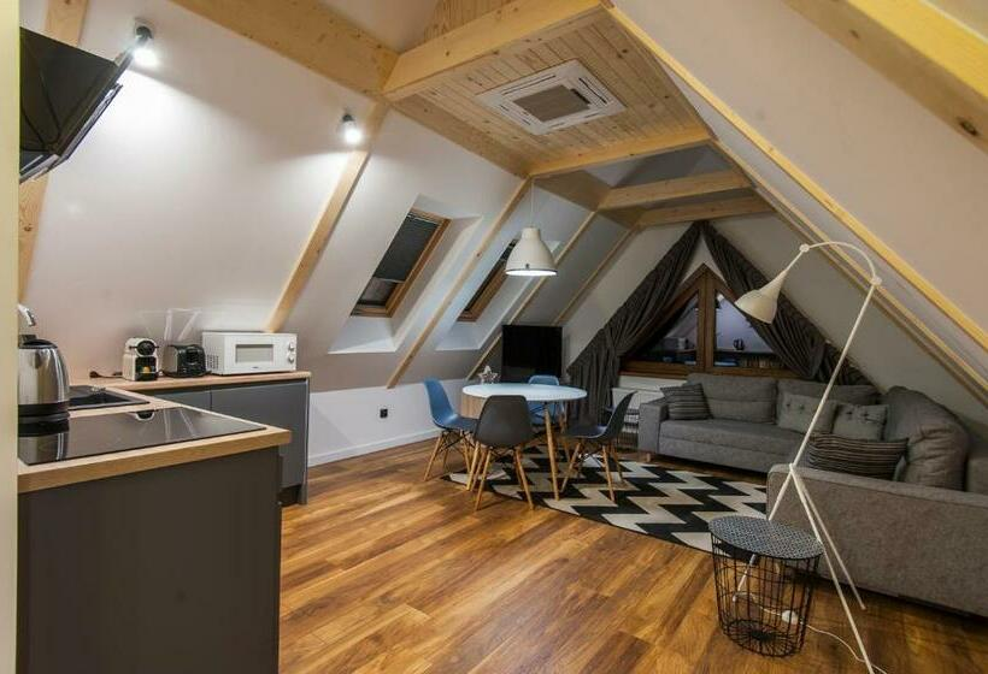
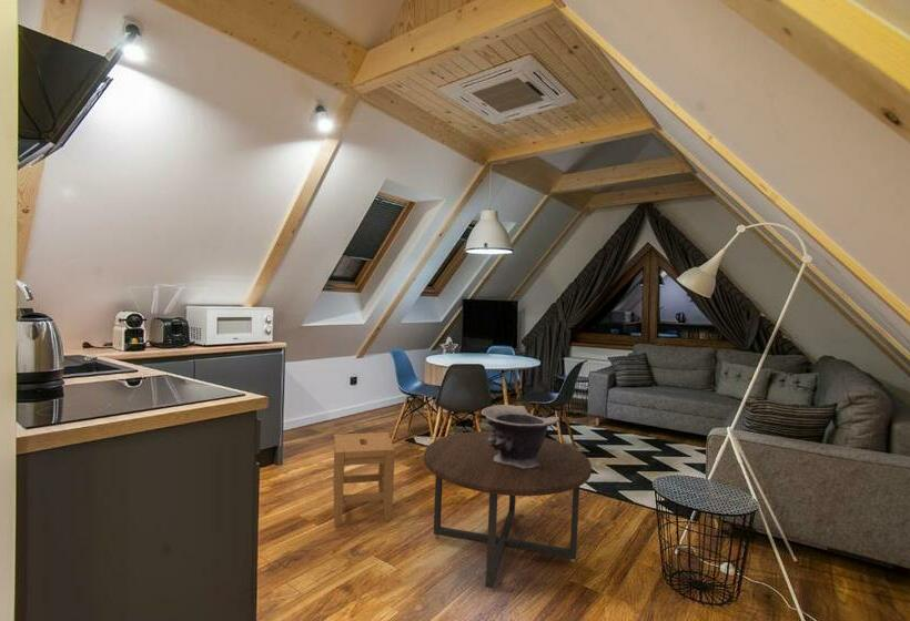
+ coffee table (509, 501)
+ stool (362, 476)
+ decorative bowl (516, 436)
